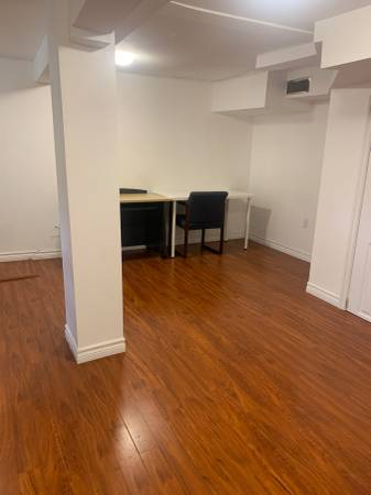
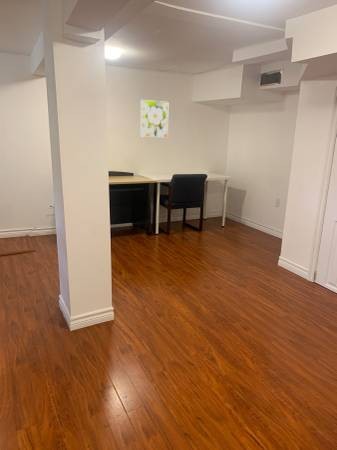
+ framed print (154, 119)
